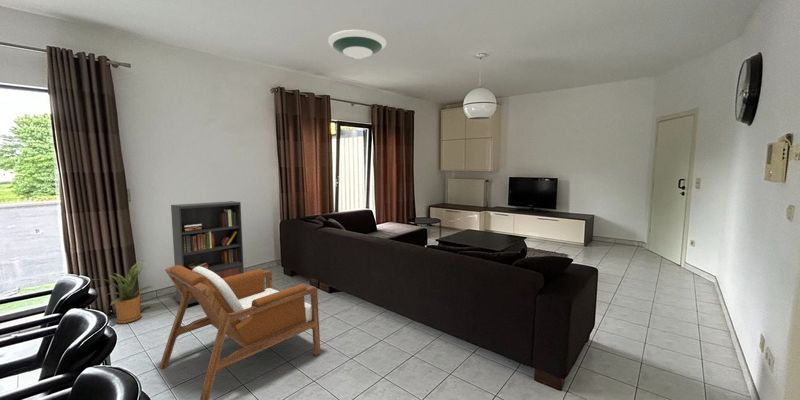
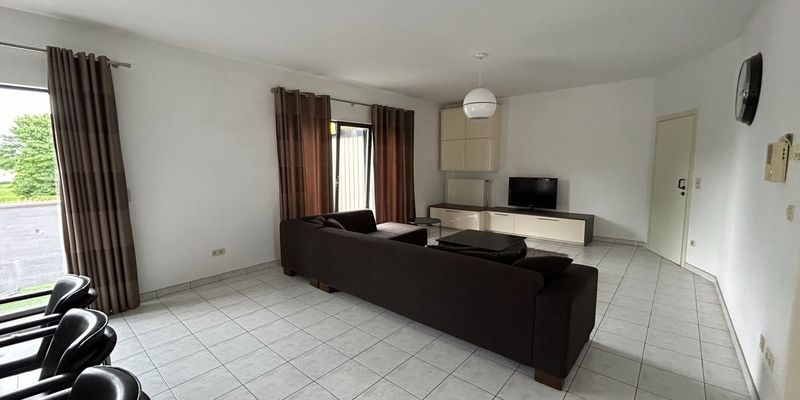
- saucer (357, 49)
- armchair (241, 310)
- bookcase (214, 247)
- house plant (125, 291)
